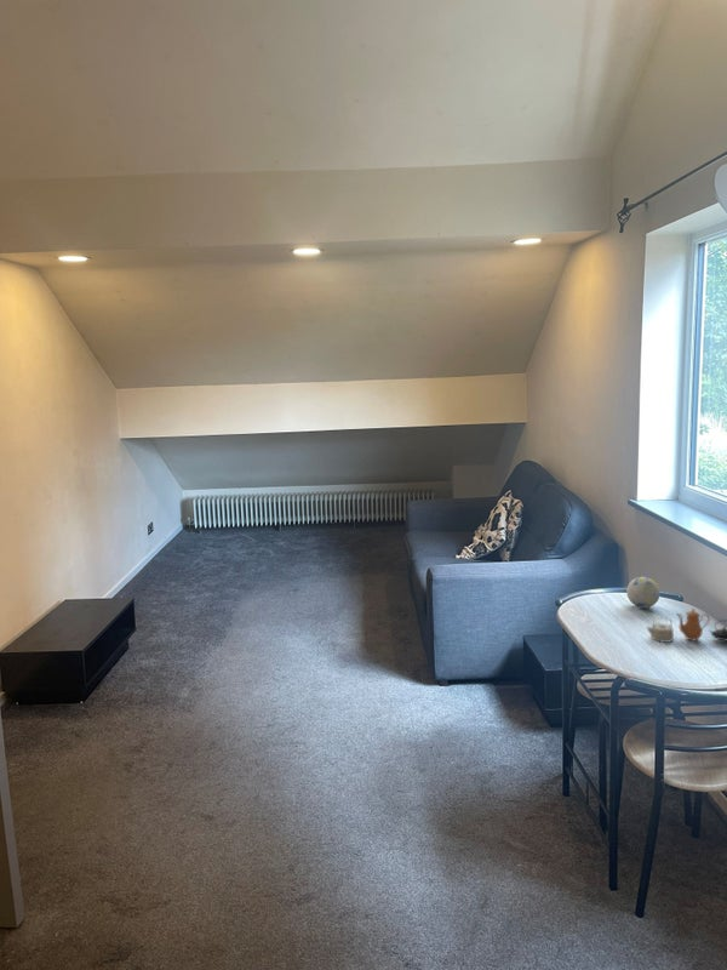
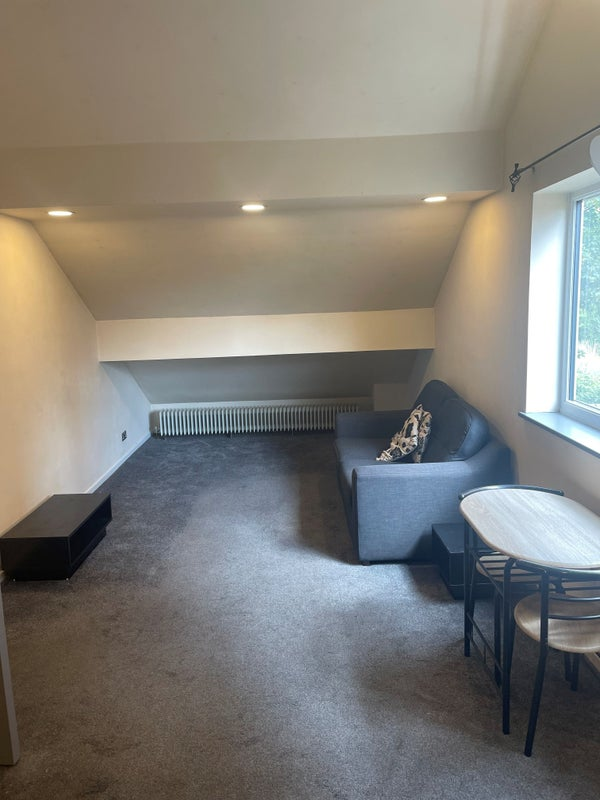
- decorative ball (642, 592)
- teapot (691, 623)
